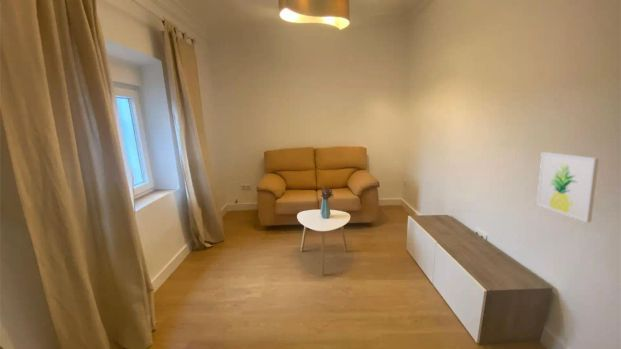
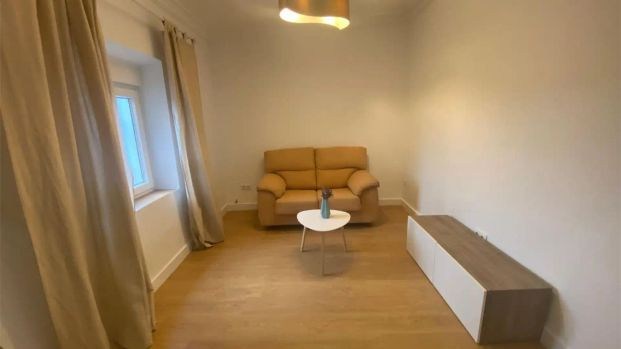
- wall art (564, 184)
